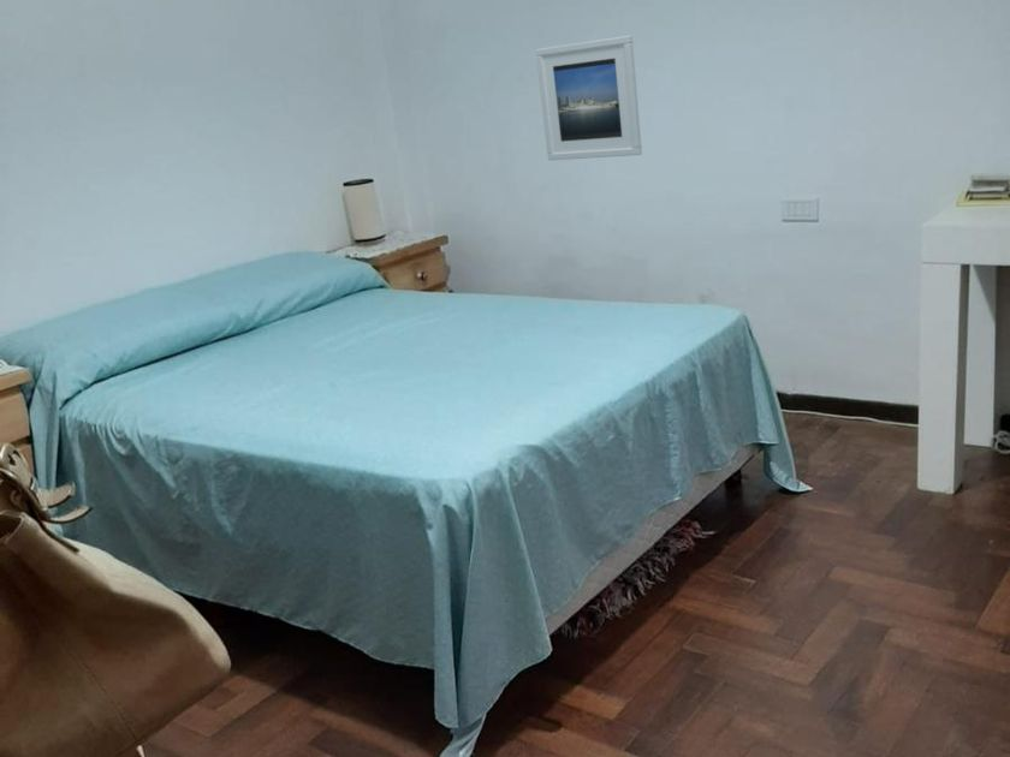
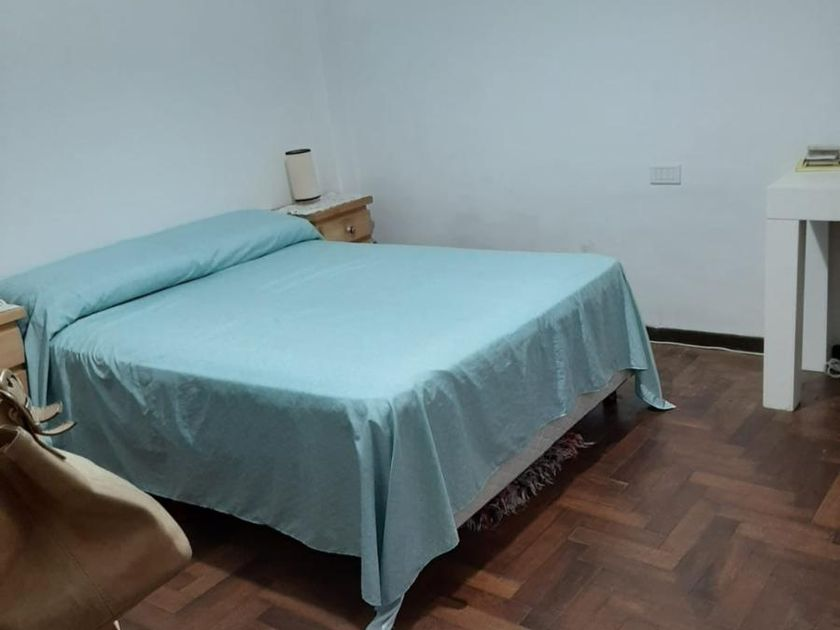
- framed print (588, 101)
